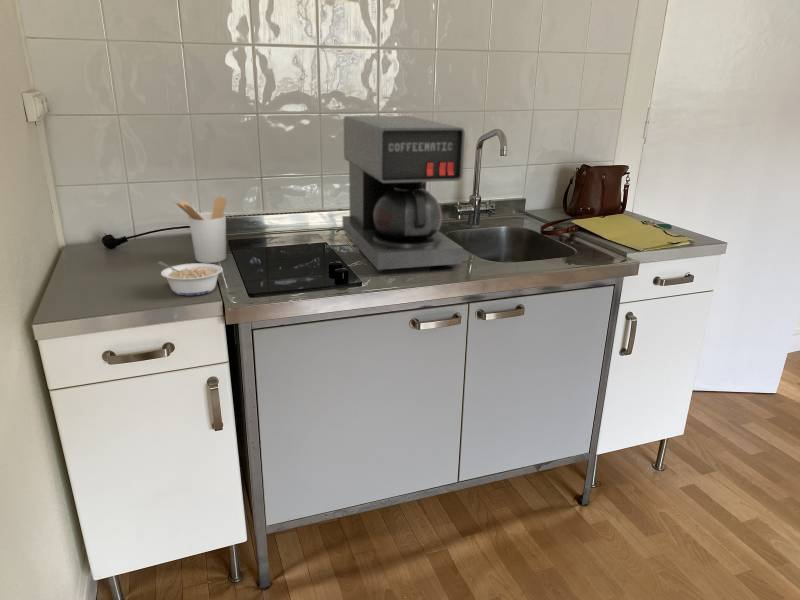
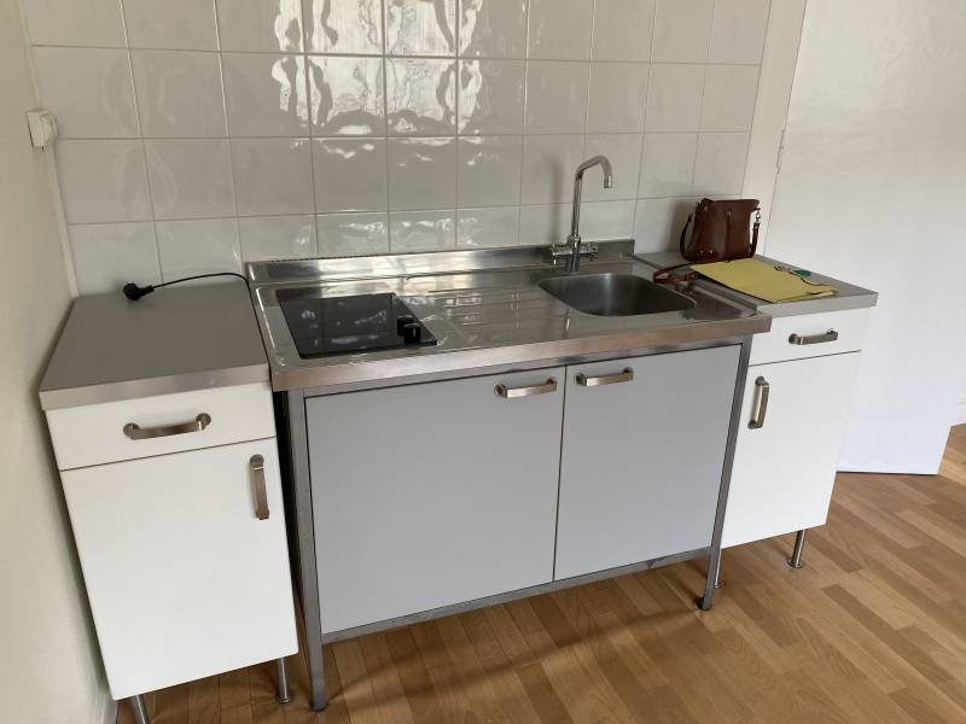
- legume (190, 278)
- utensil holder (201, 229)
- coffee maker (397, 187)
